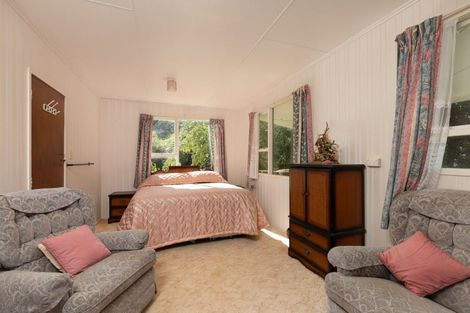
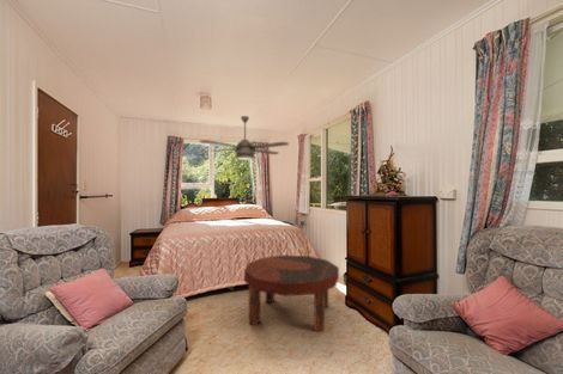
+ coffee table (290, 289)
+ ceiling fan (244, 137)
